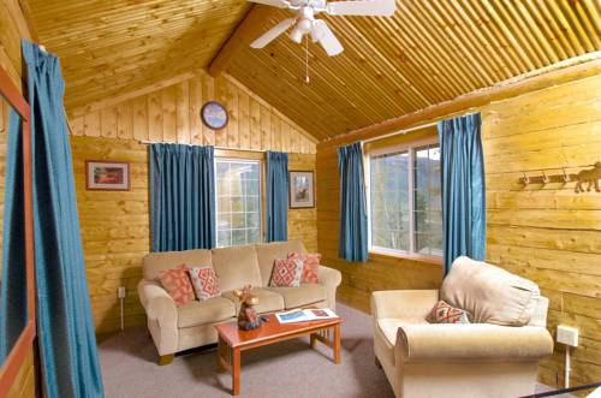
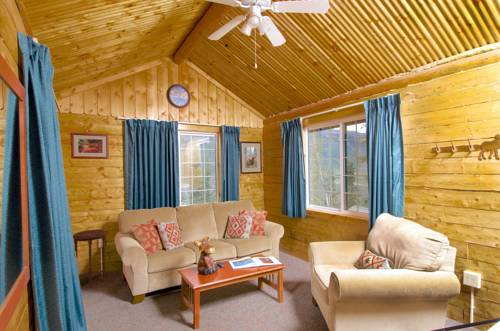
+ side table (90, 257)
